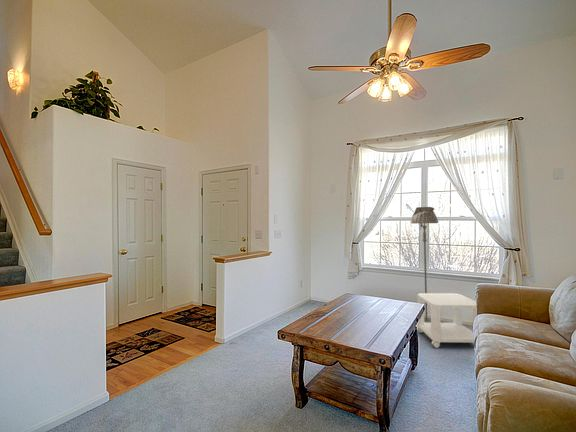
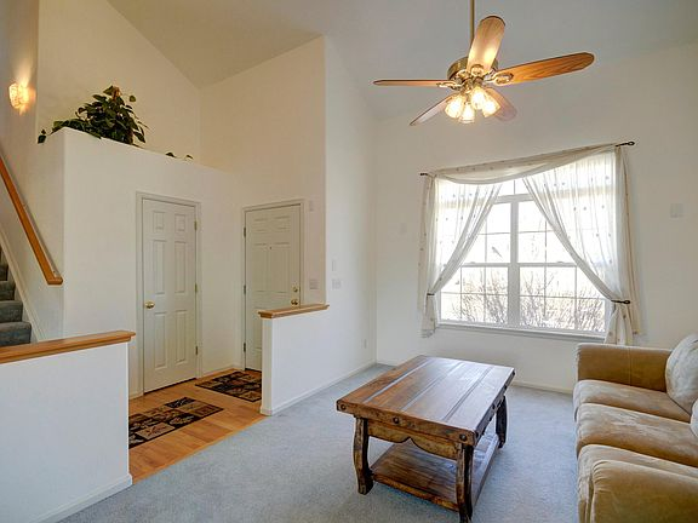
- side table (447, 323)
- floor lamp (425, 264)
